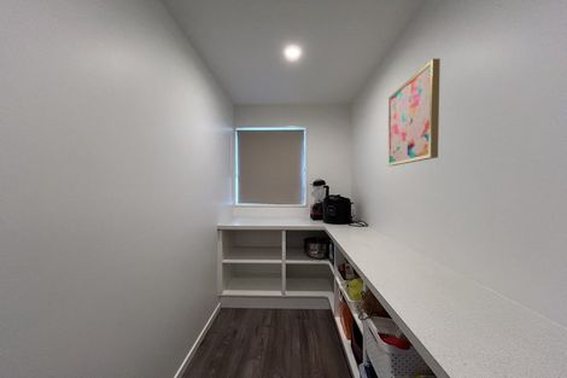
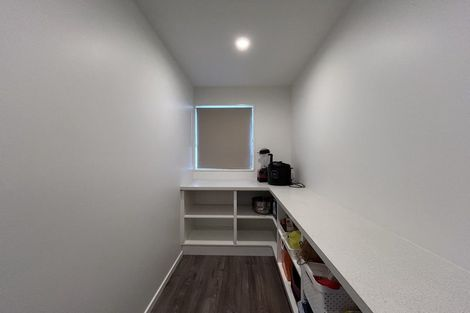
- wall art (409, 122)
